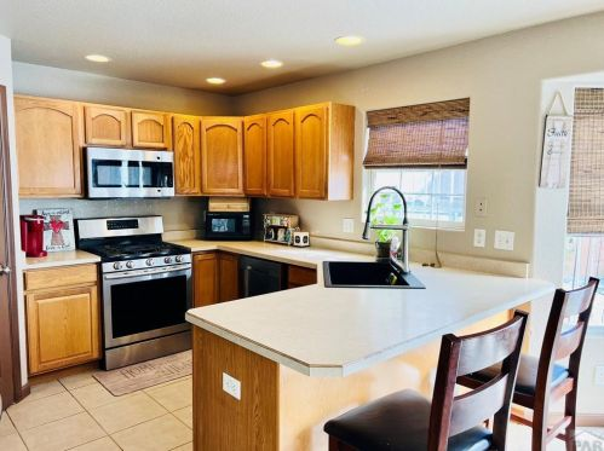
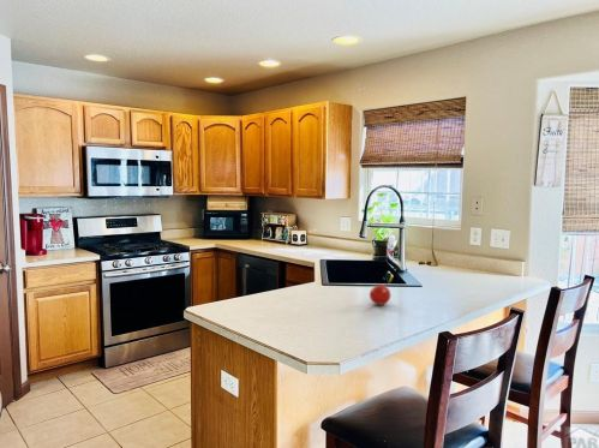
+ fruit (379, 293)
